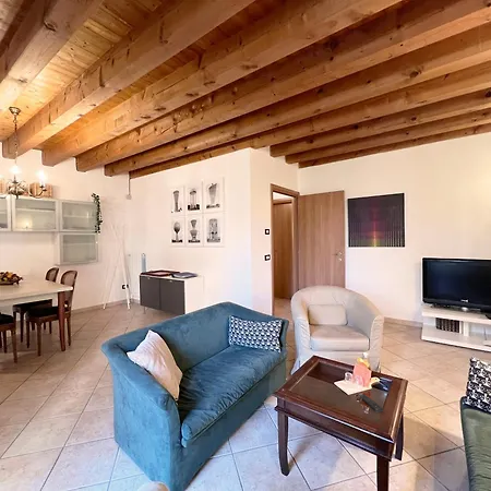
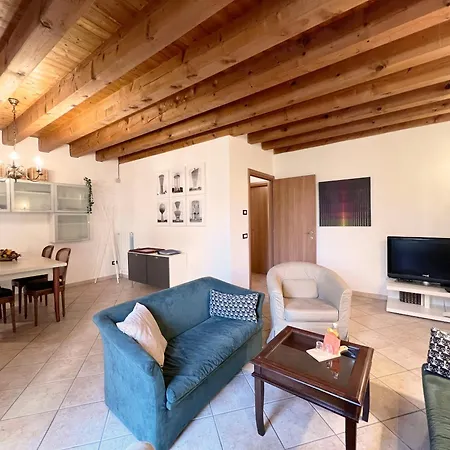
- remote control (369, 402)
